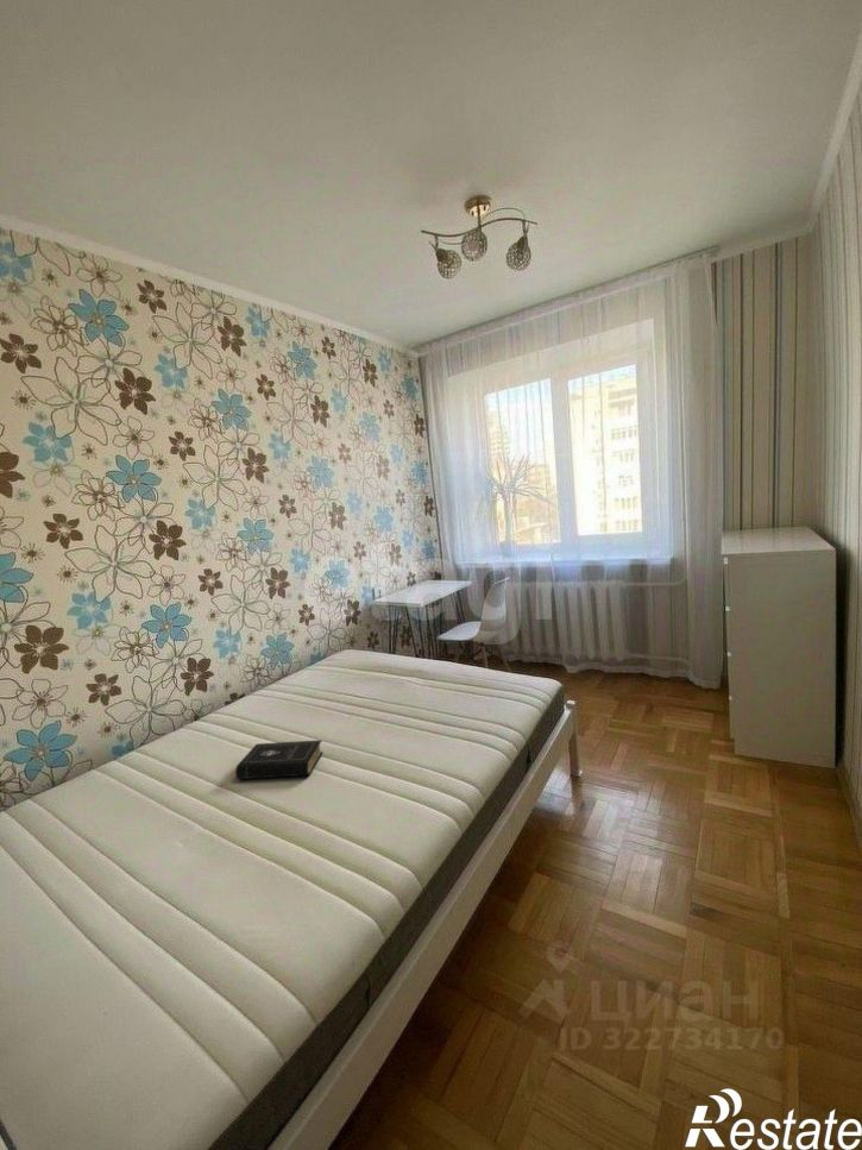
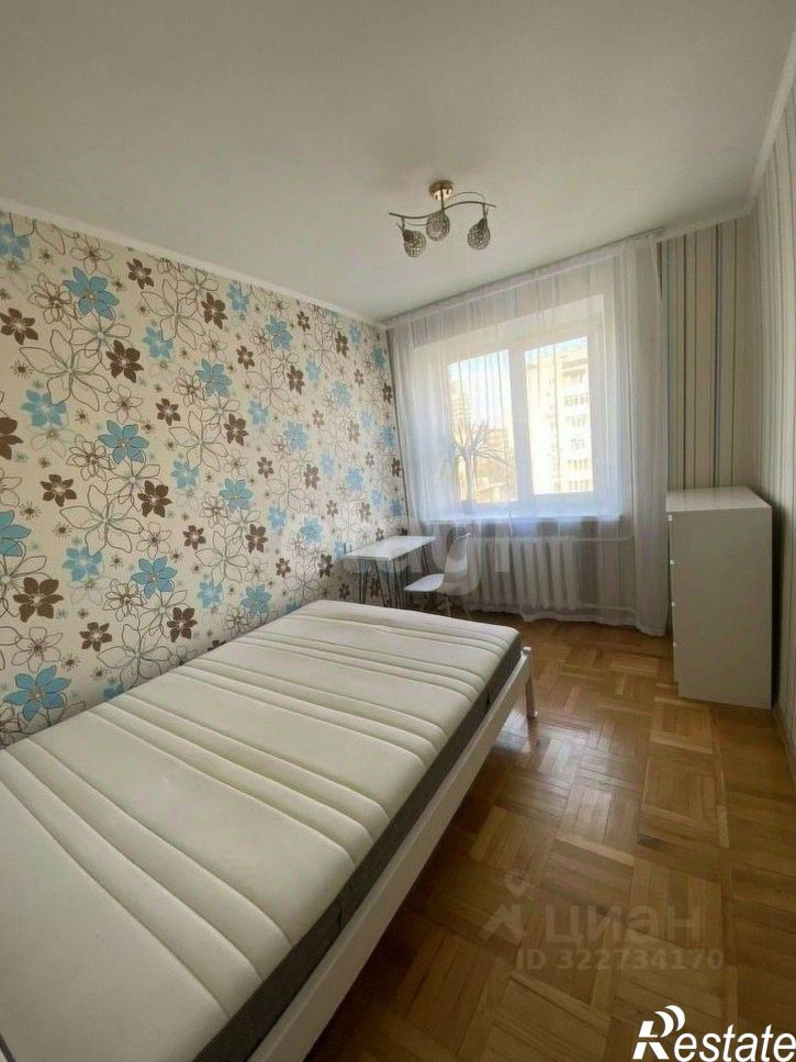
- book (282, 756)
